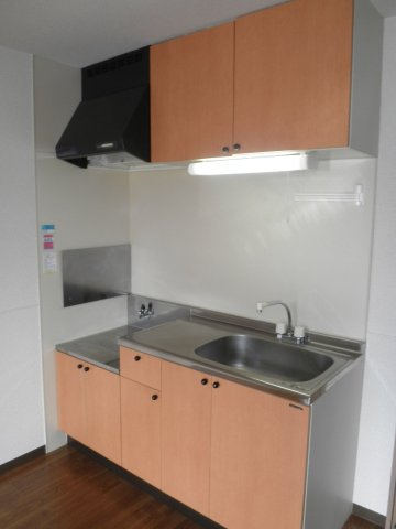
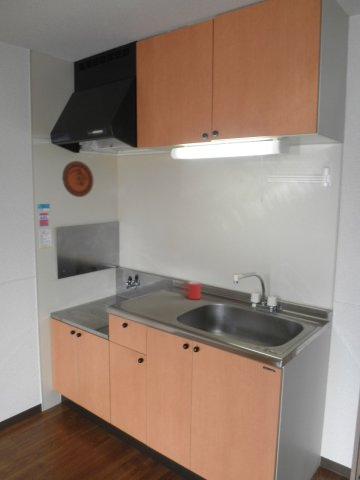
+ mug (191, 289)
+ decorative plate (78, 179)
